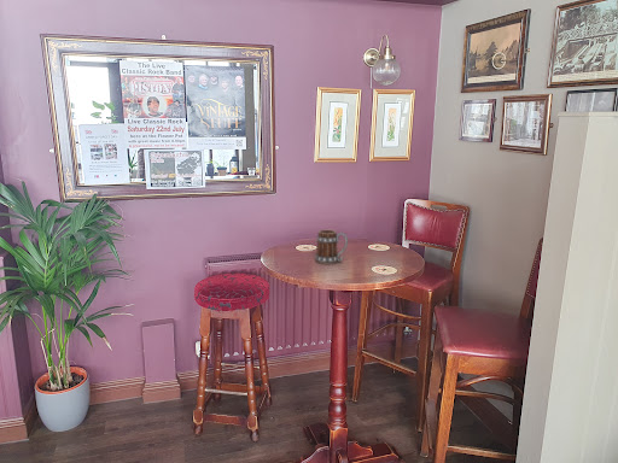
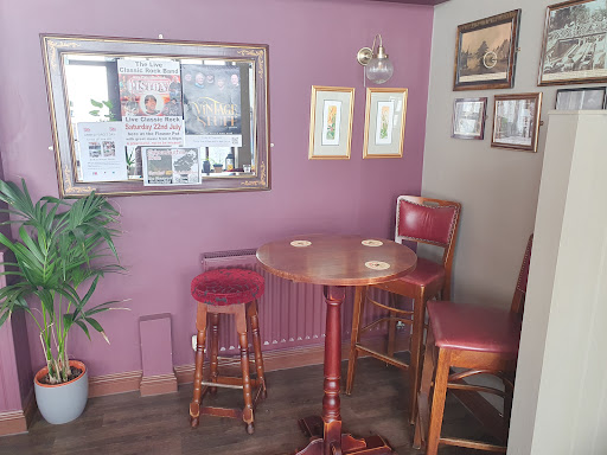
- beer mug (331, 246)
